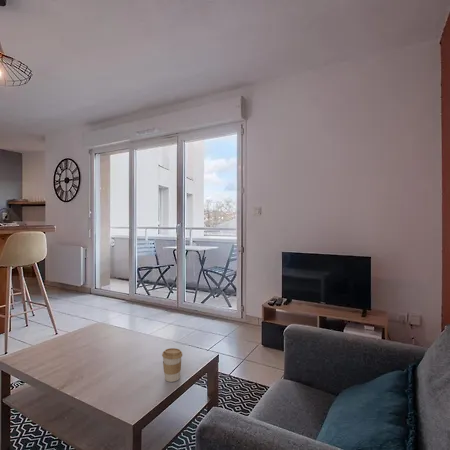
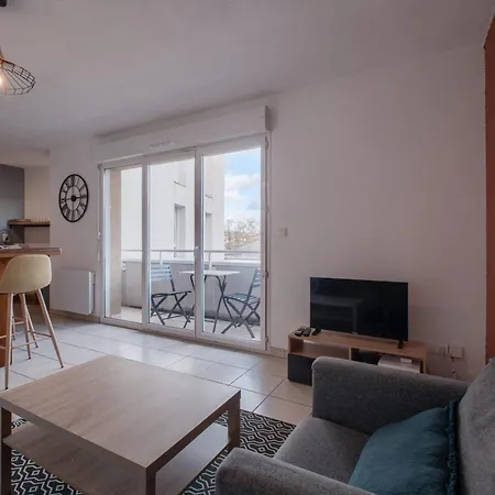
- coffee cup (172, 363)
